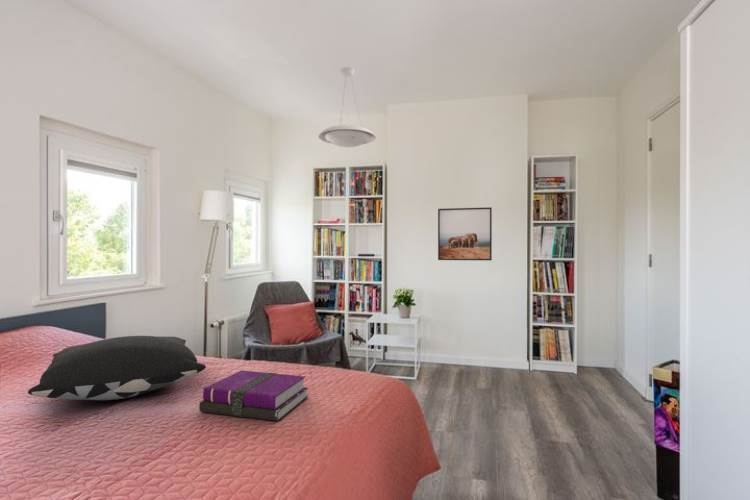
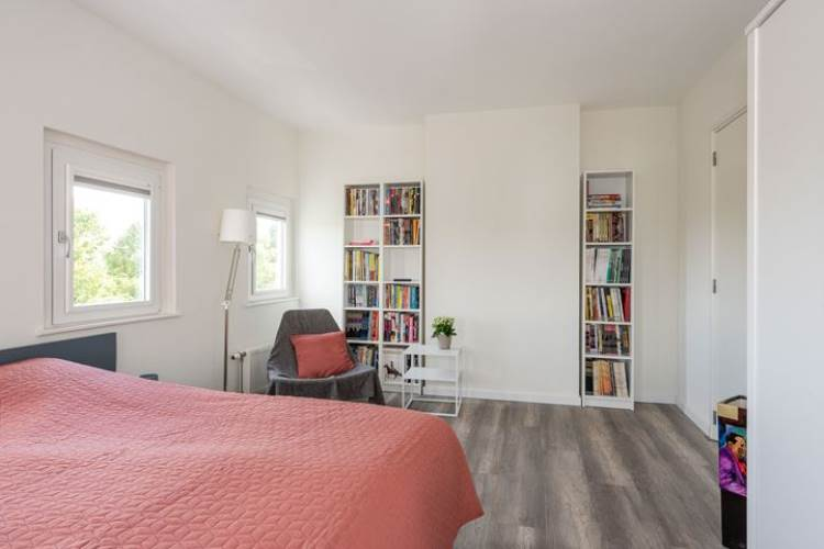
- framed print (464, 234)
- hardback book (256, 393)
- pendant lamp (347, 111)
- pillow (125, 362)
